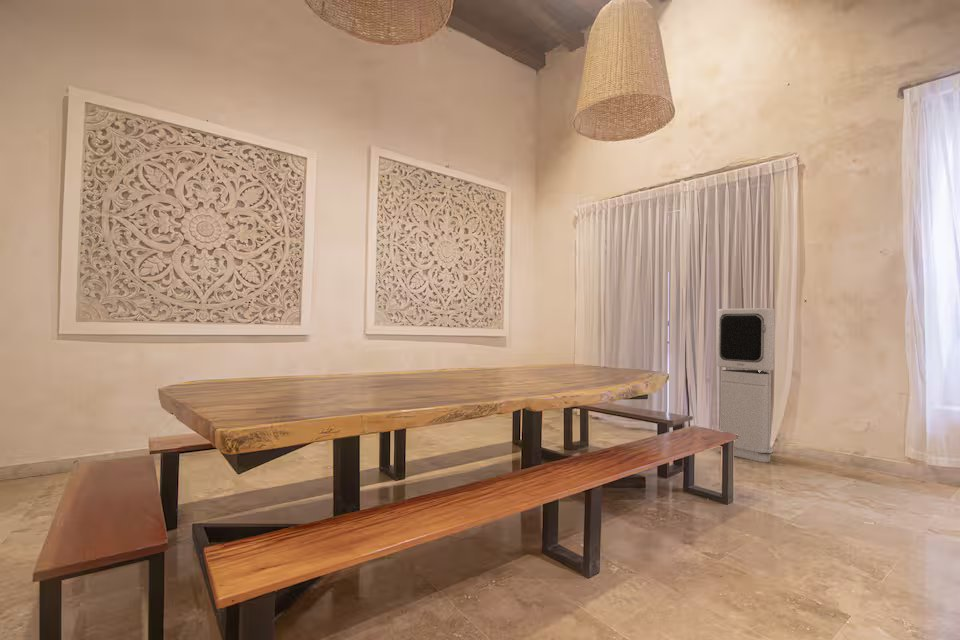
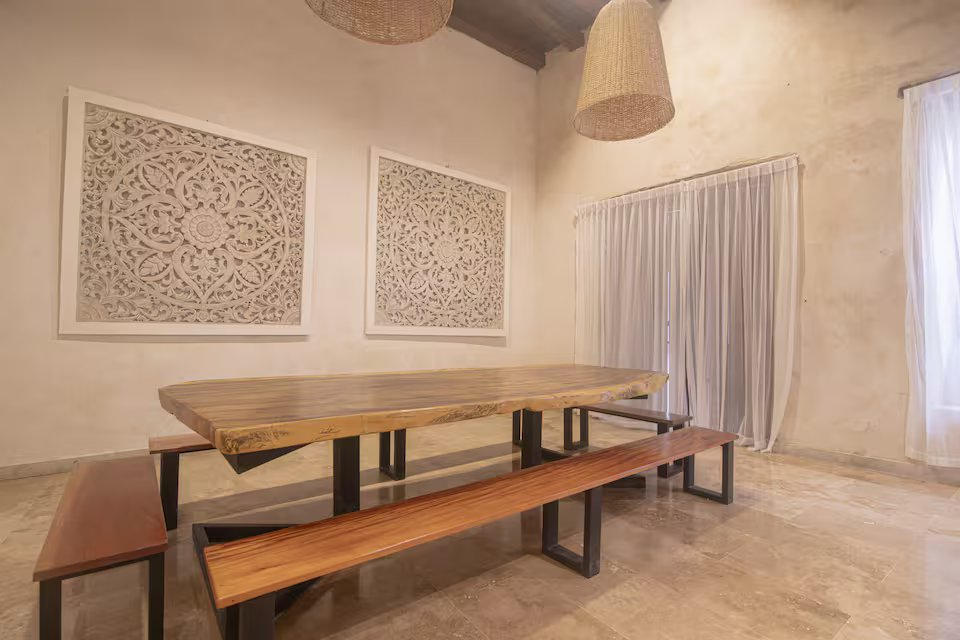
- air purifier (751, 381)
